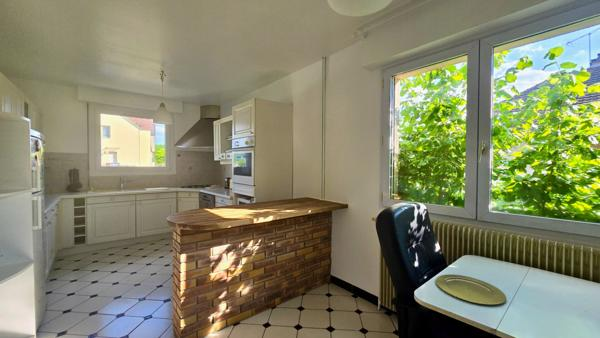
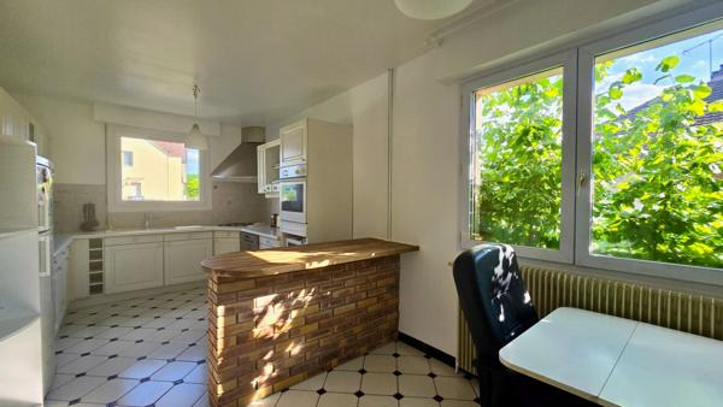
- plate (468, 288)
